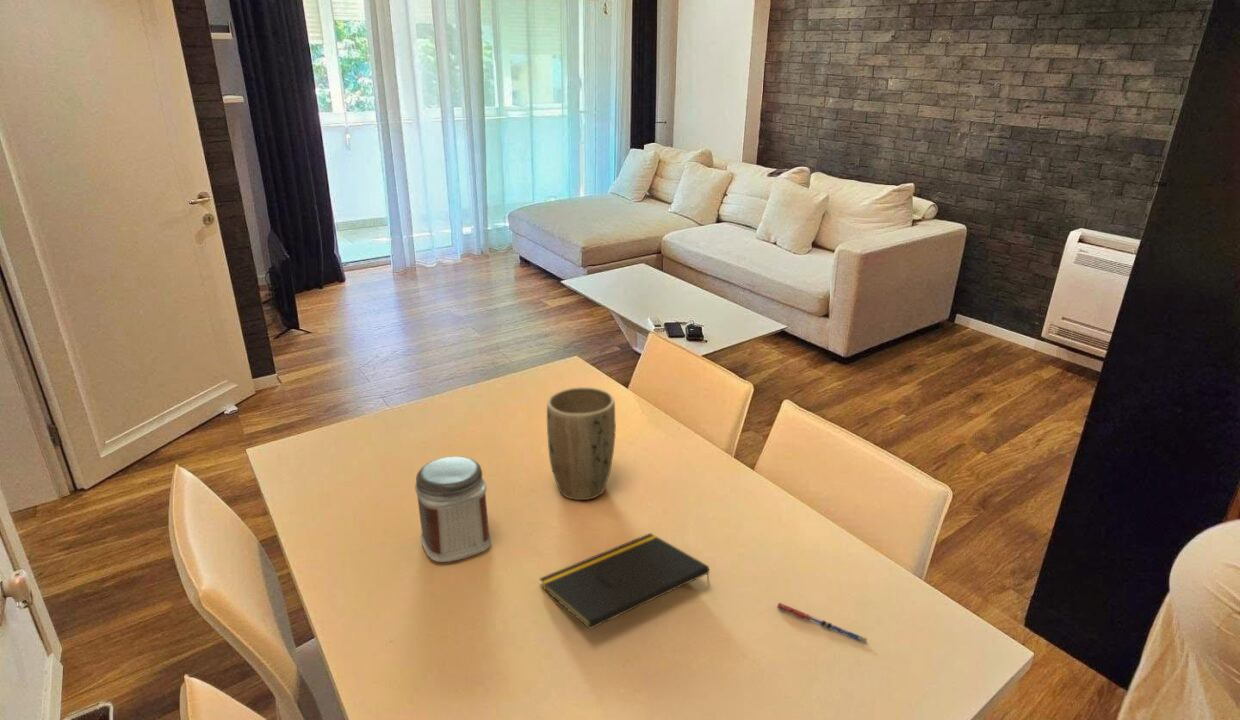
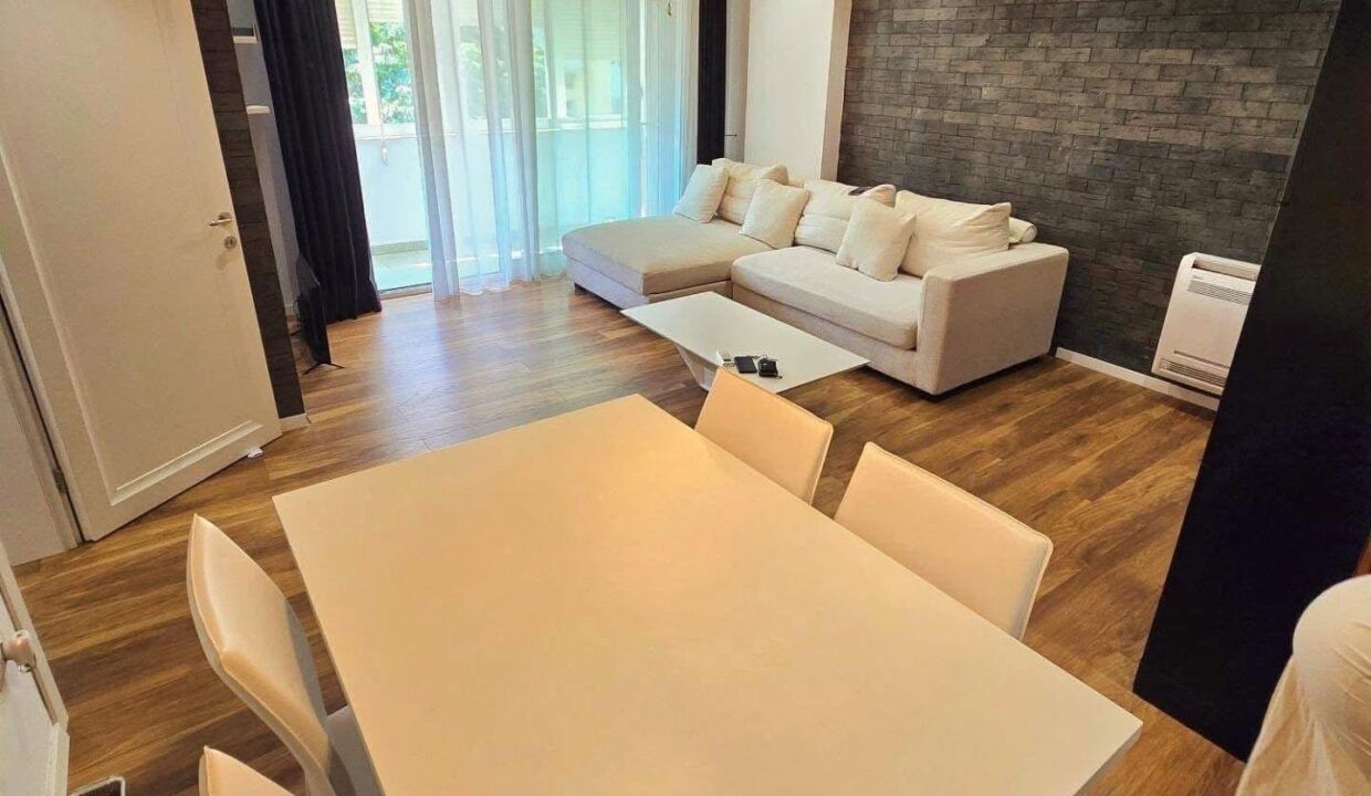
- notepad (623, 576)
- pen (821, 621)
- jar (453, 506)
- plant pot (581, 444)
